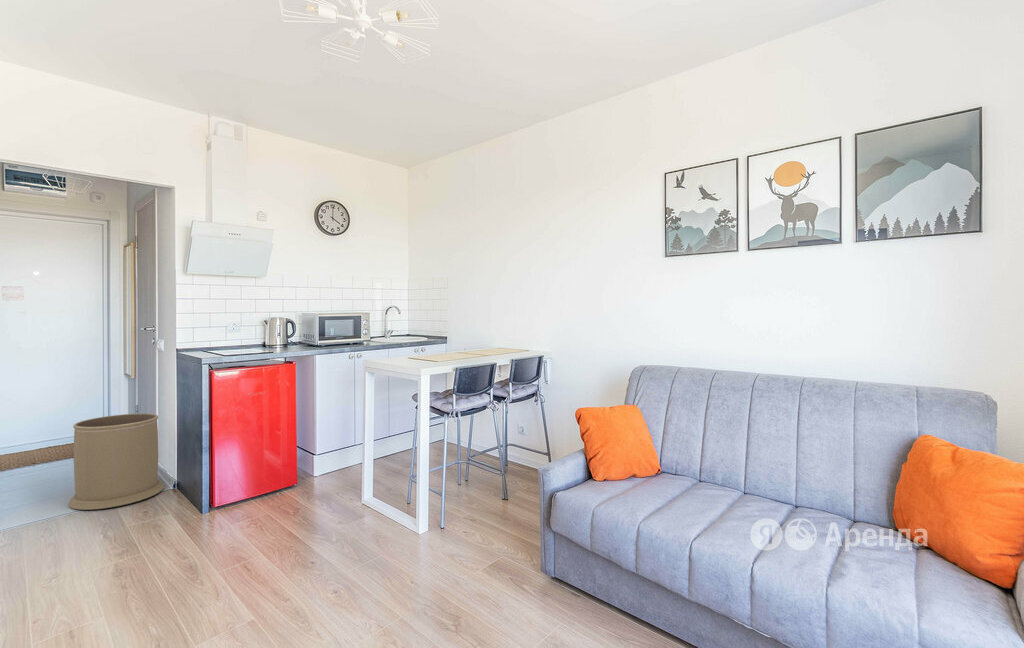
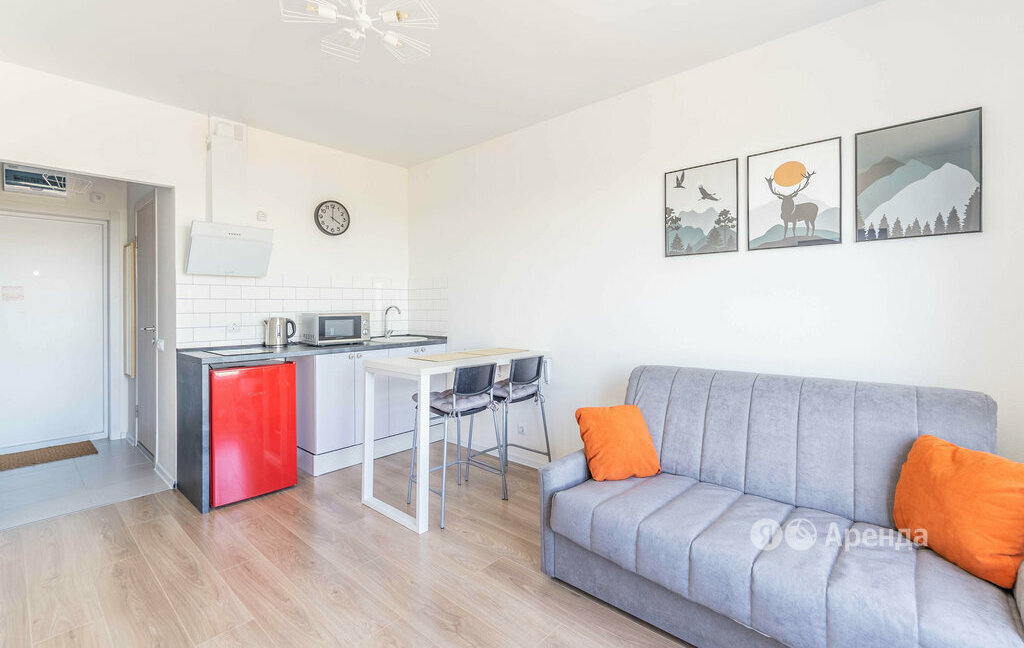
- trash can (118, 457)
